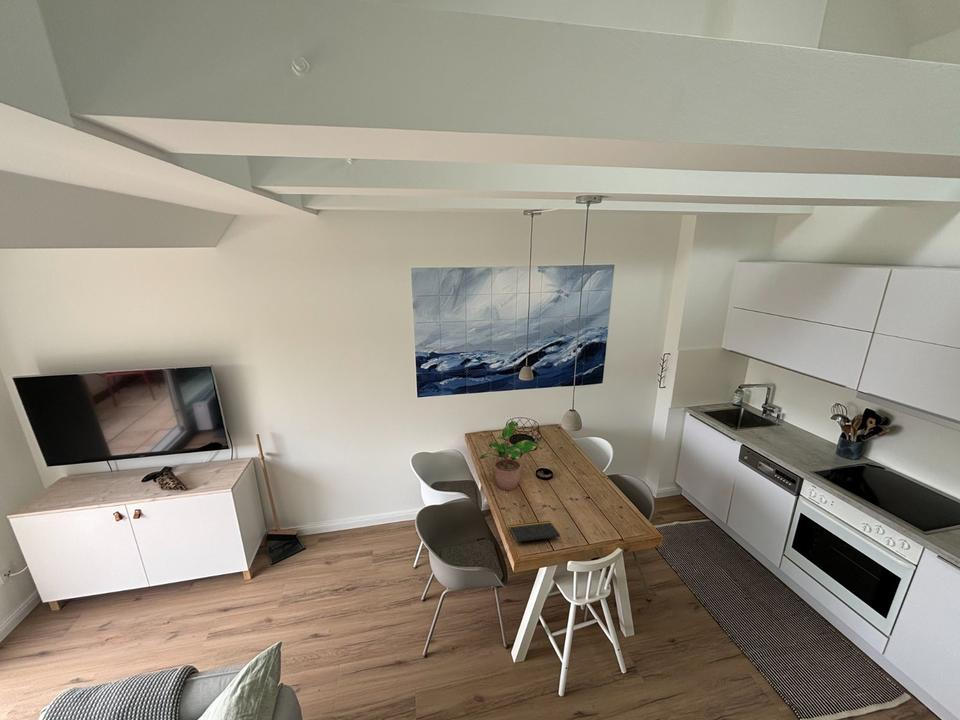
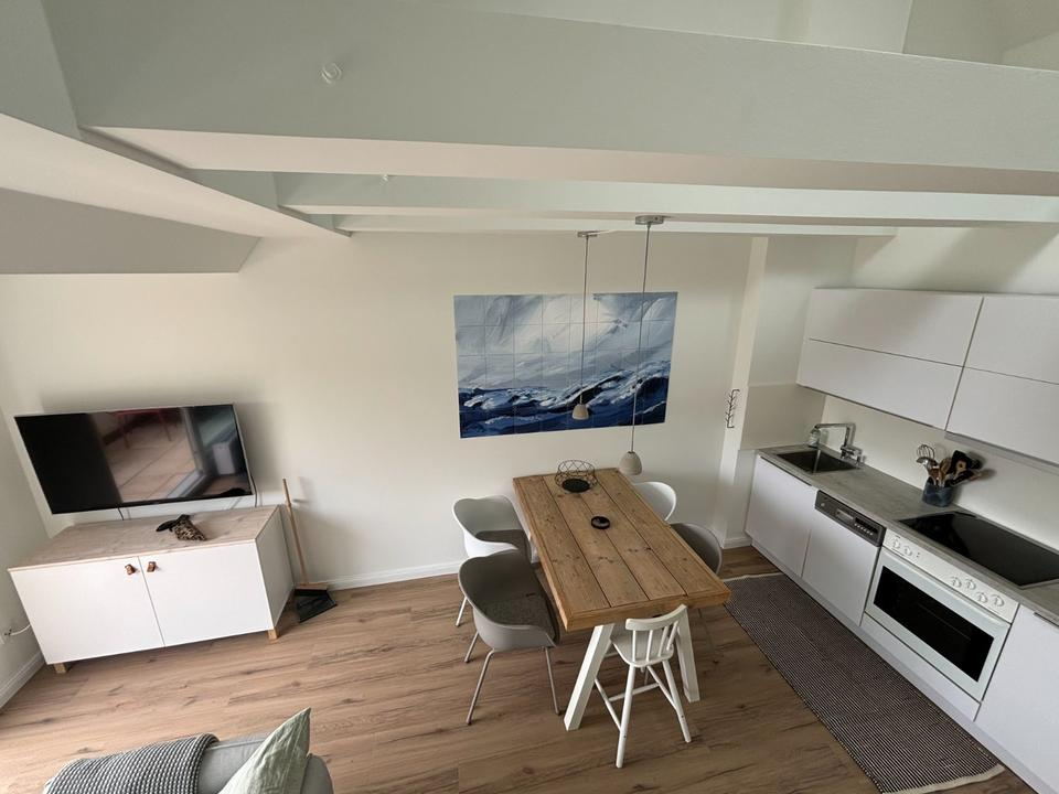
- notepad (533, 530)
- potted plant (506, 457)
